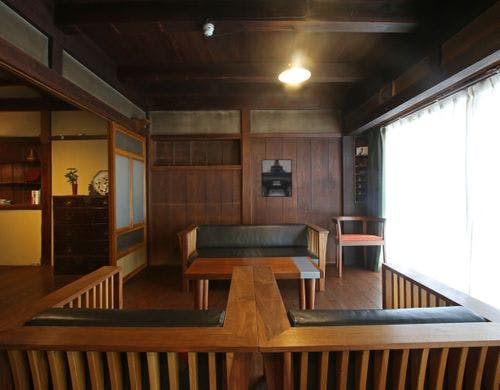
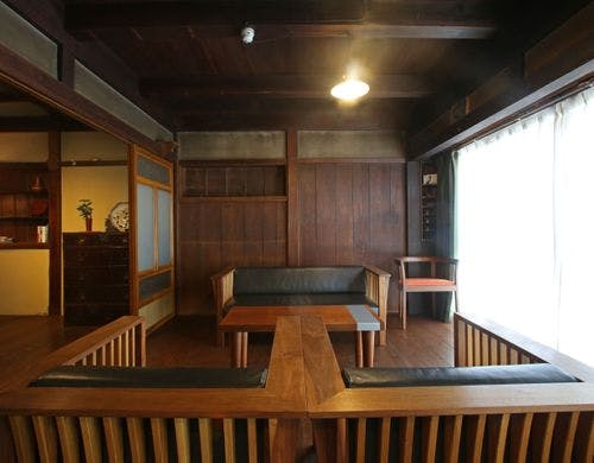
- wall art (276, 178)
